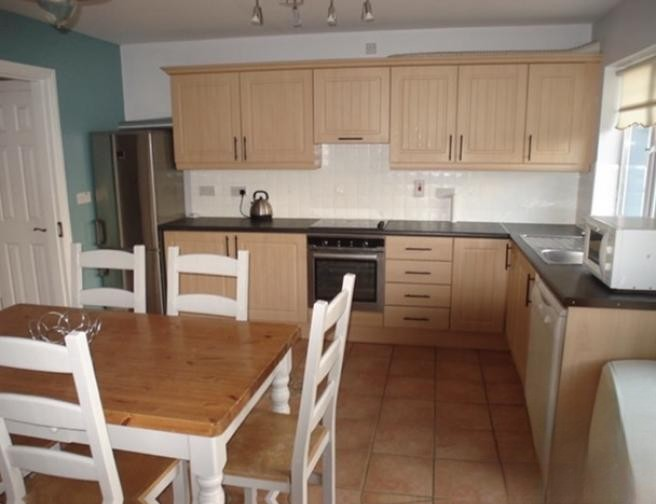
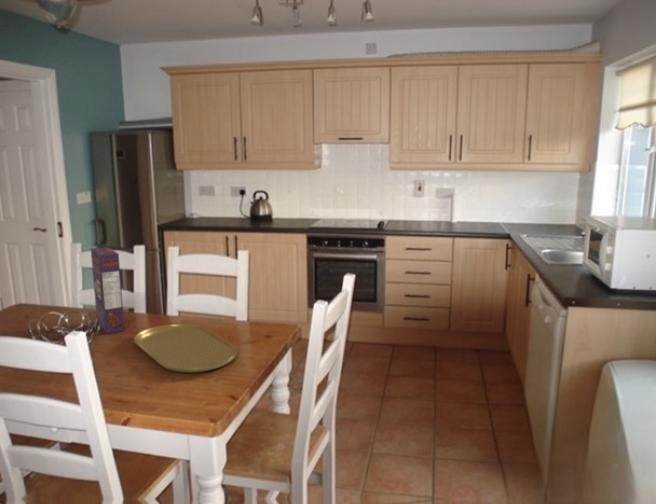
+ placemat (184, 346)
+ cereal box (107, 289)
